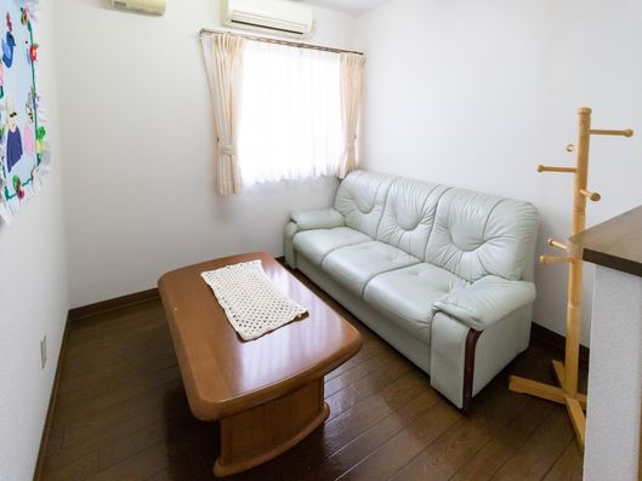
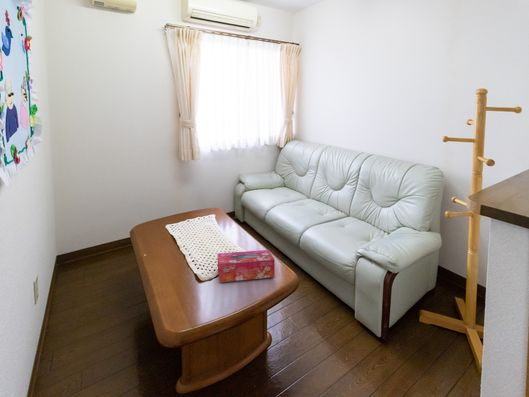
+ tissue box (245, 265)
